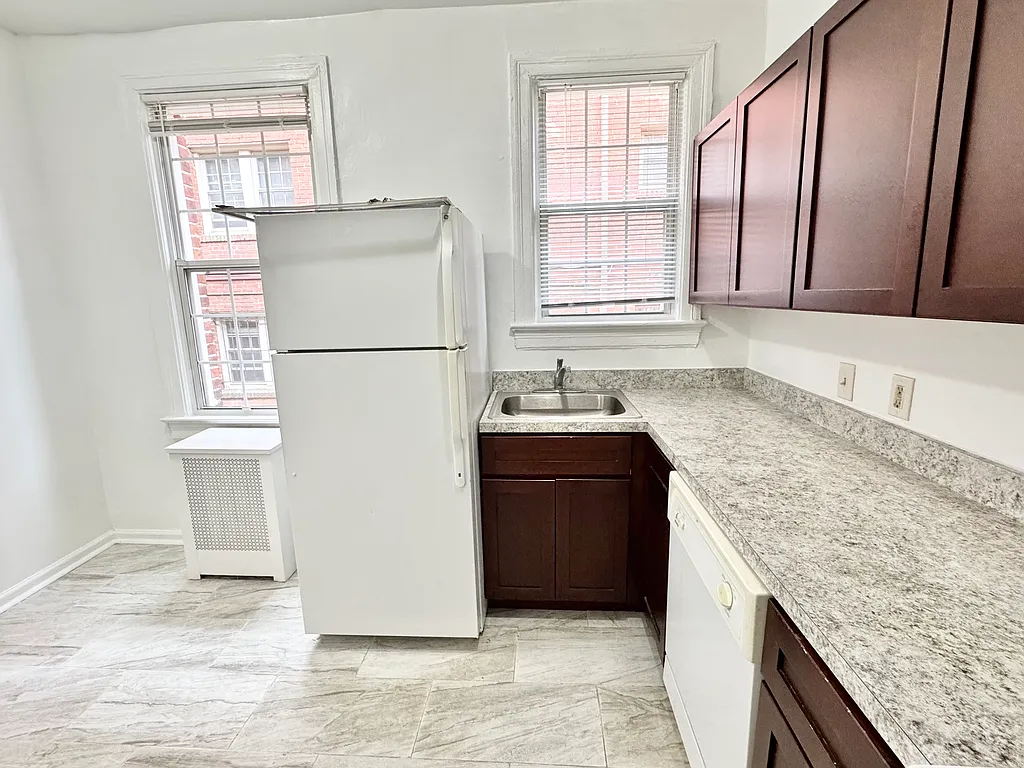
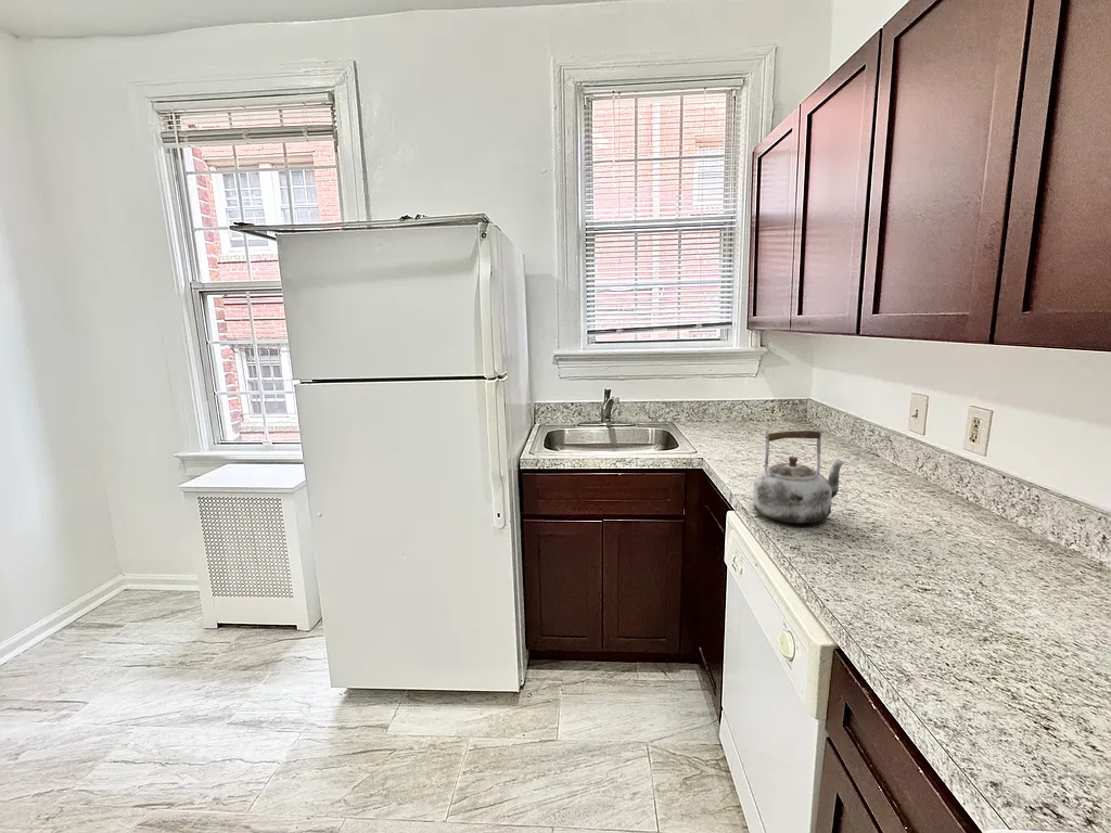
+ kettle (801, 472)
